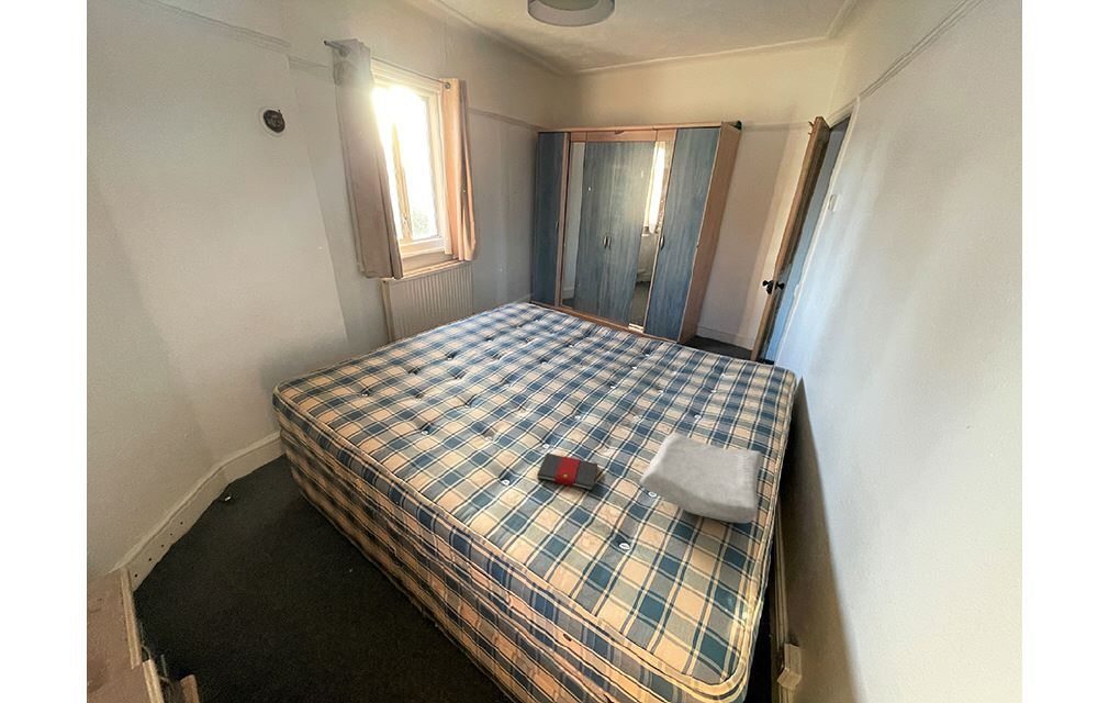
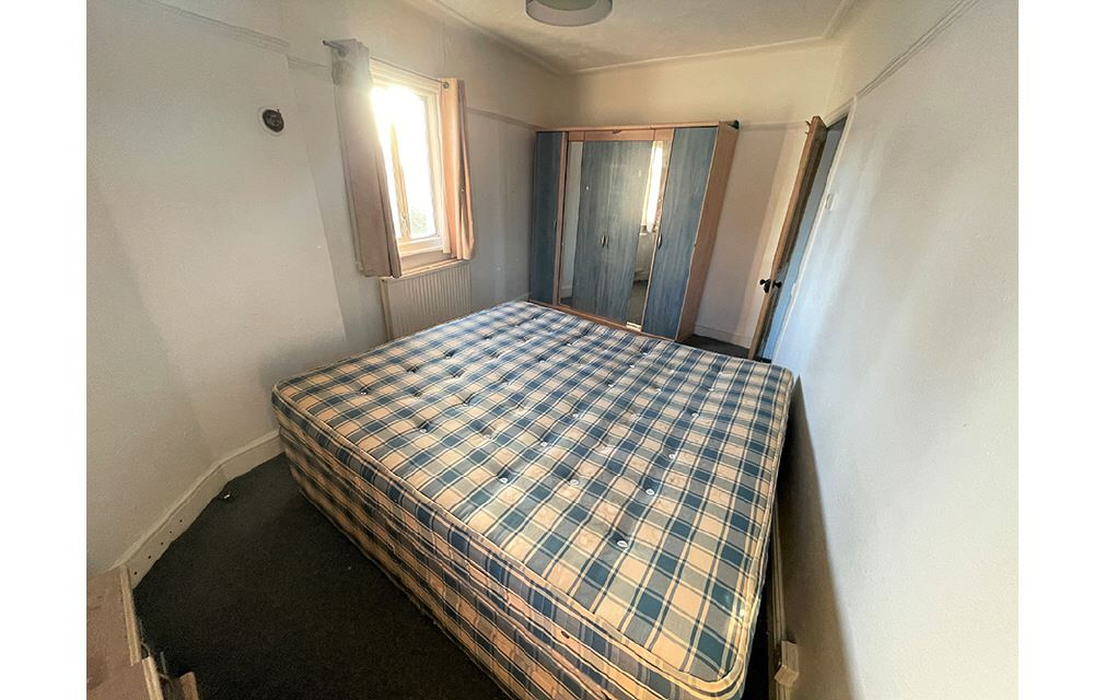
- book (568, 469)
- soap bar (704, 472)
